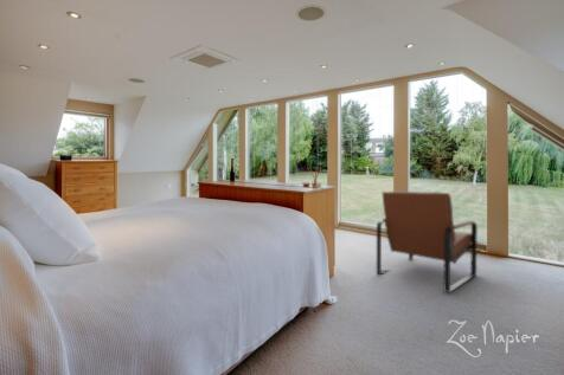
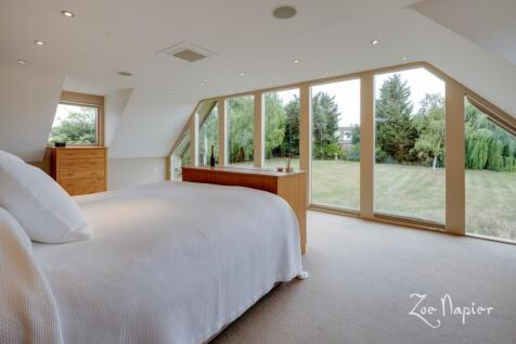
- armchair (427, 232)
